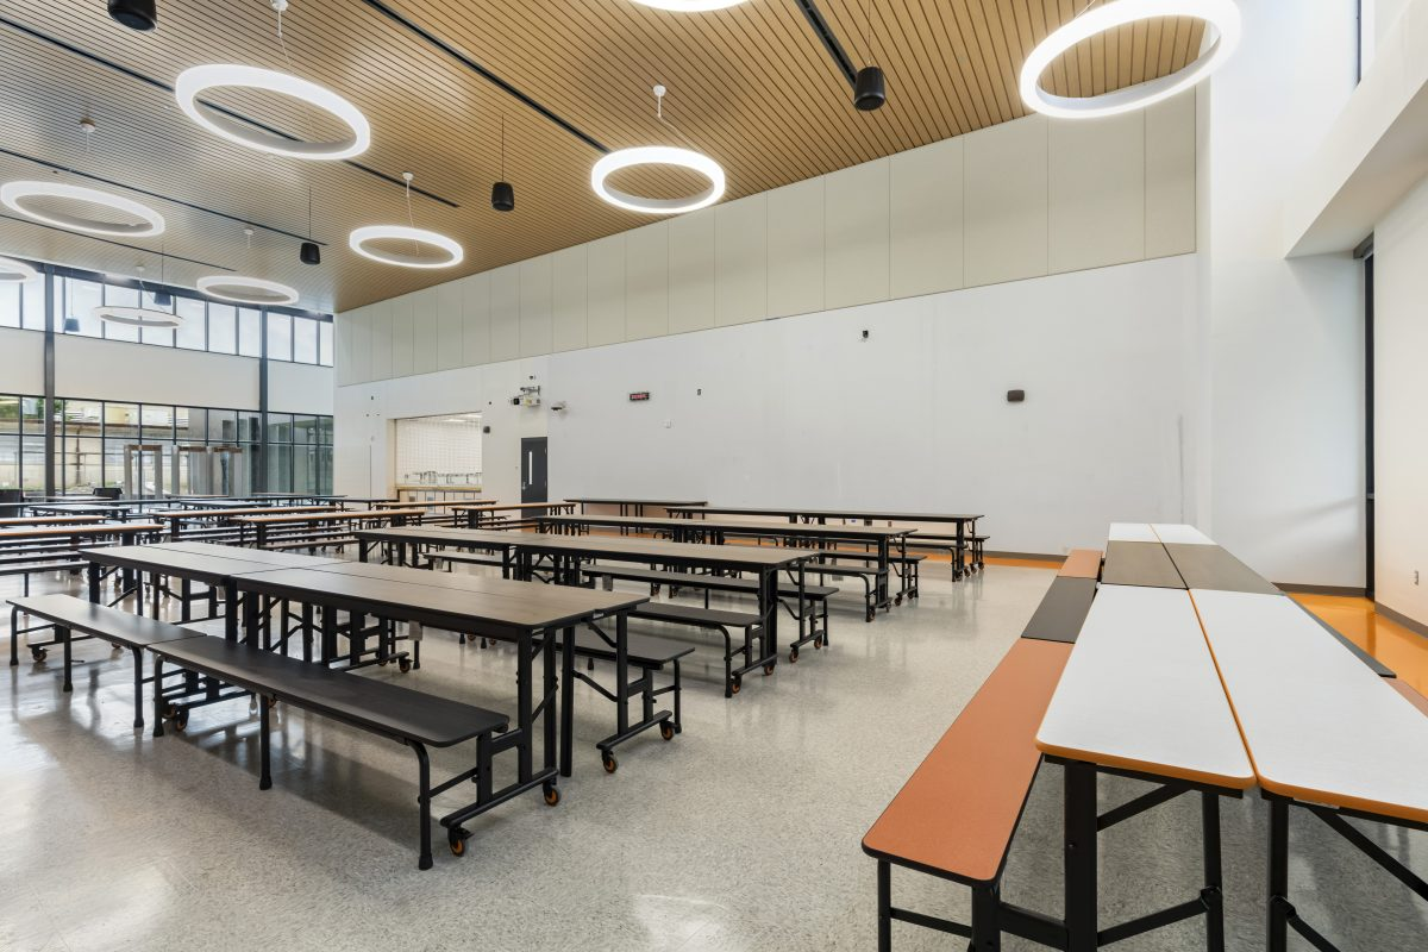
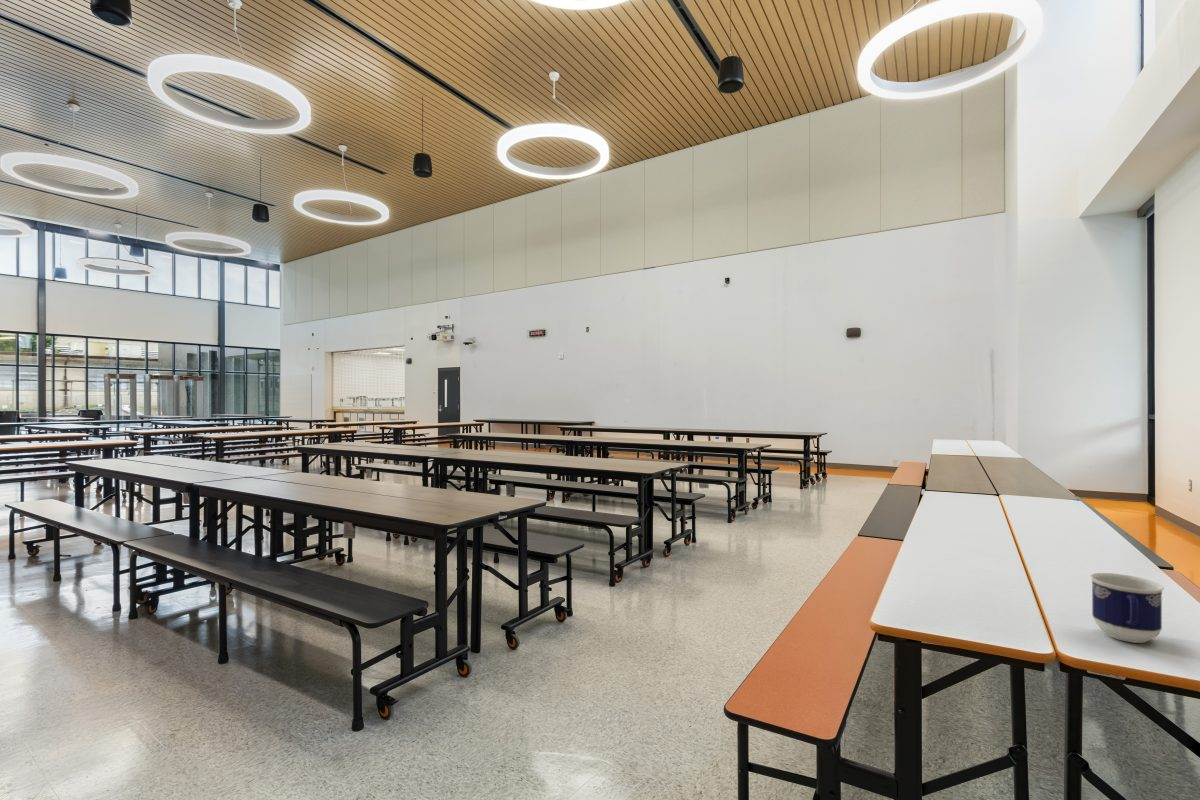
+ cup (1127, 611)
